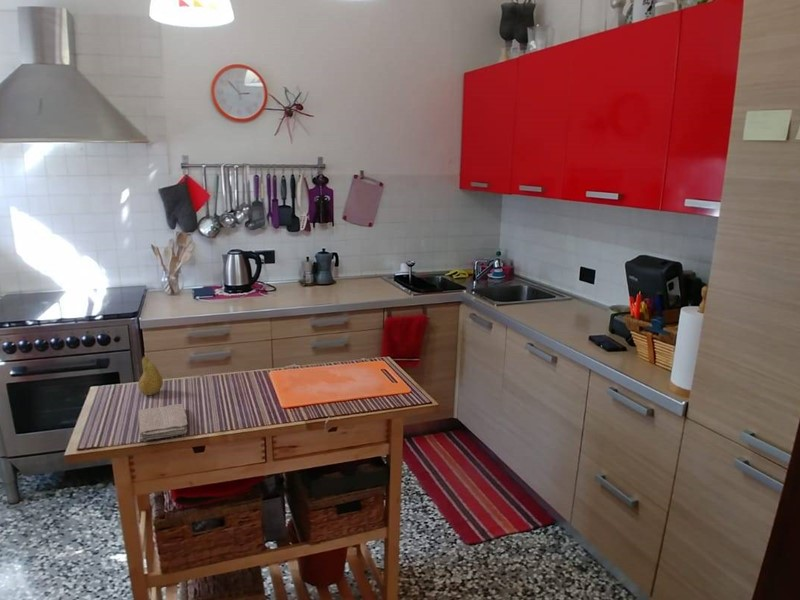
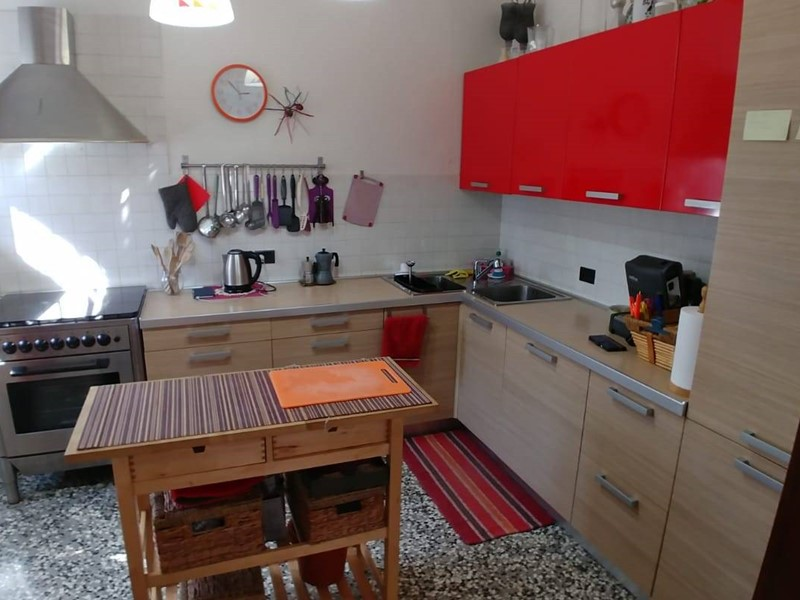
- washcloth (162, 420)
- fruit (150, 374)
